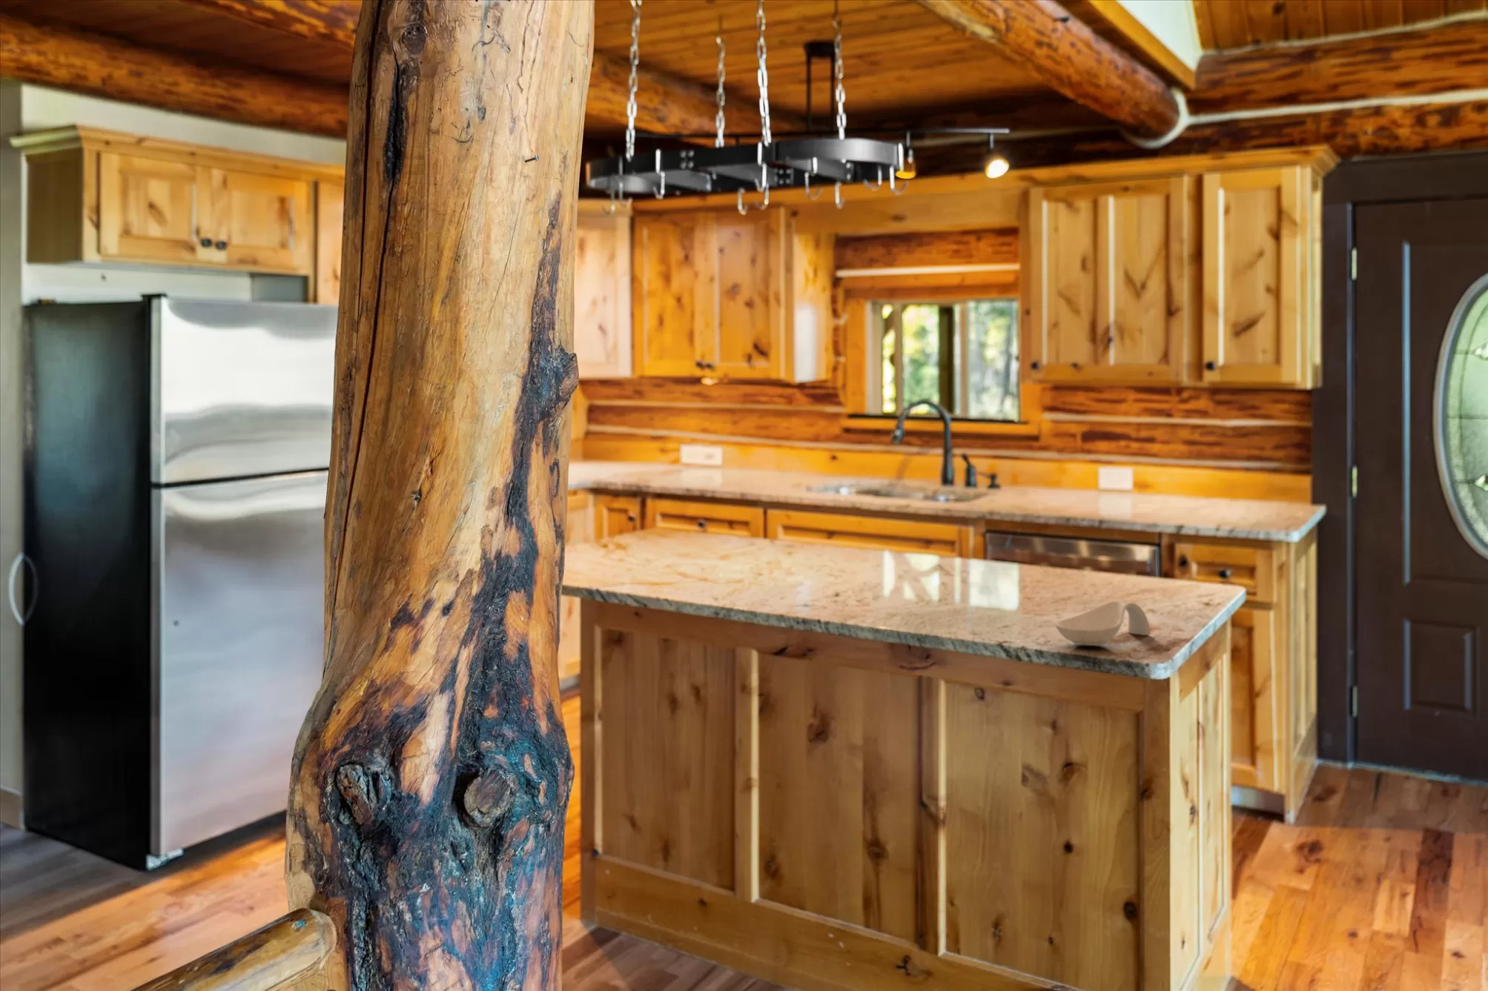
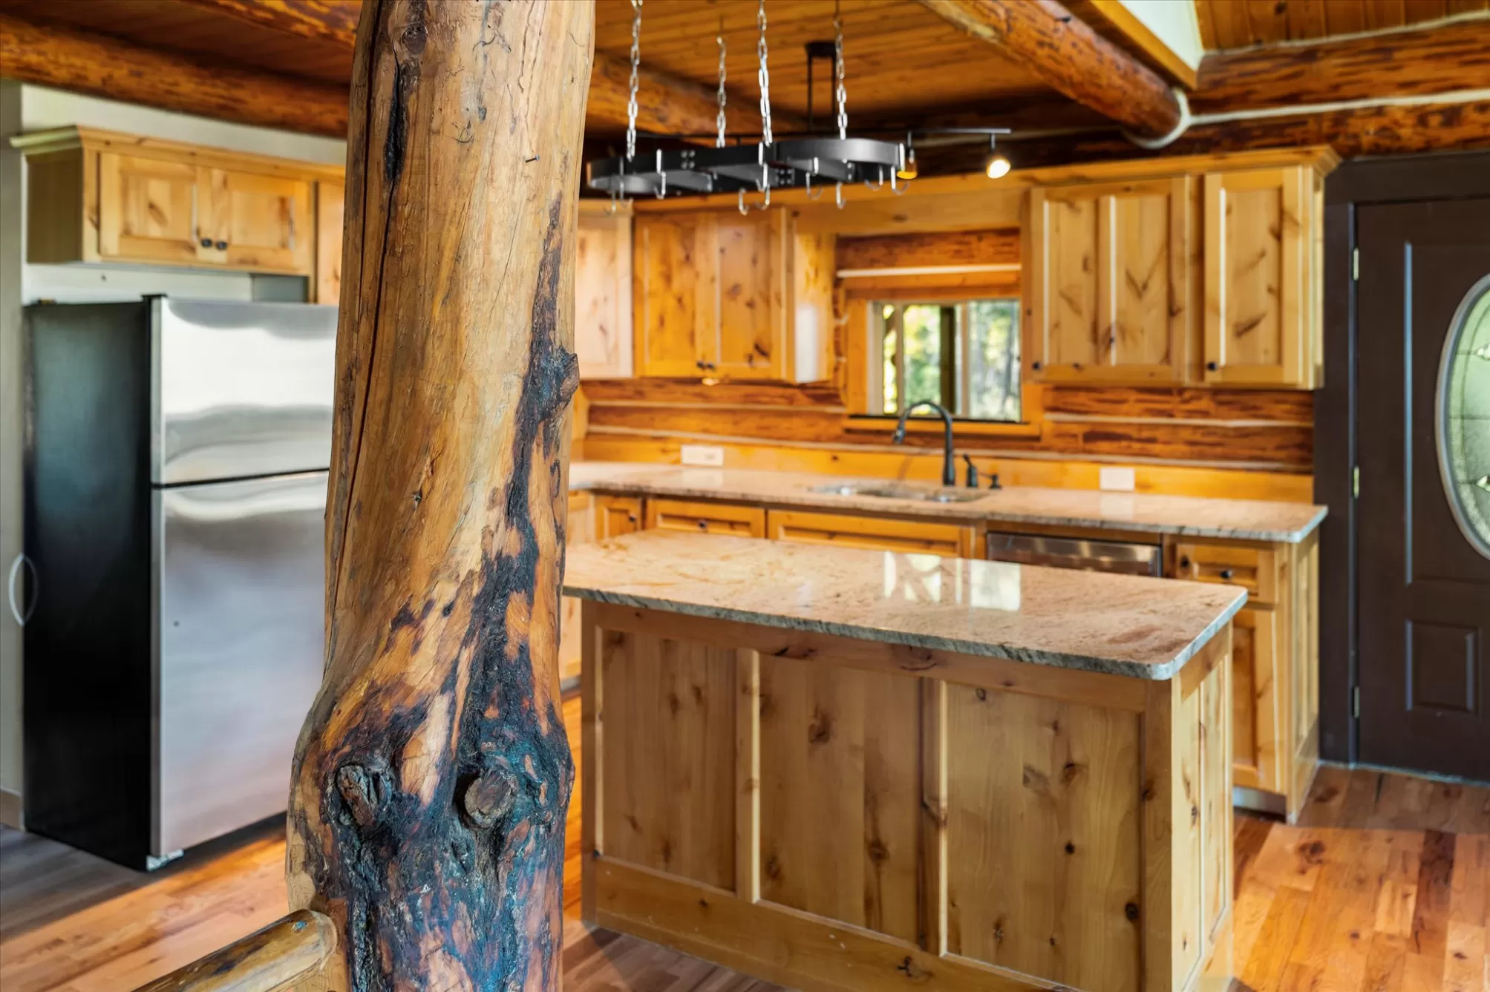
- spoon rest (1105, 622)
